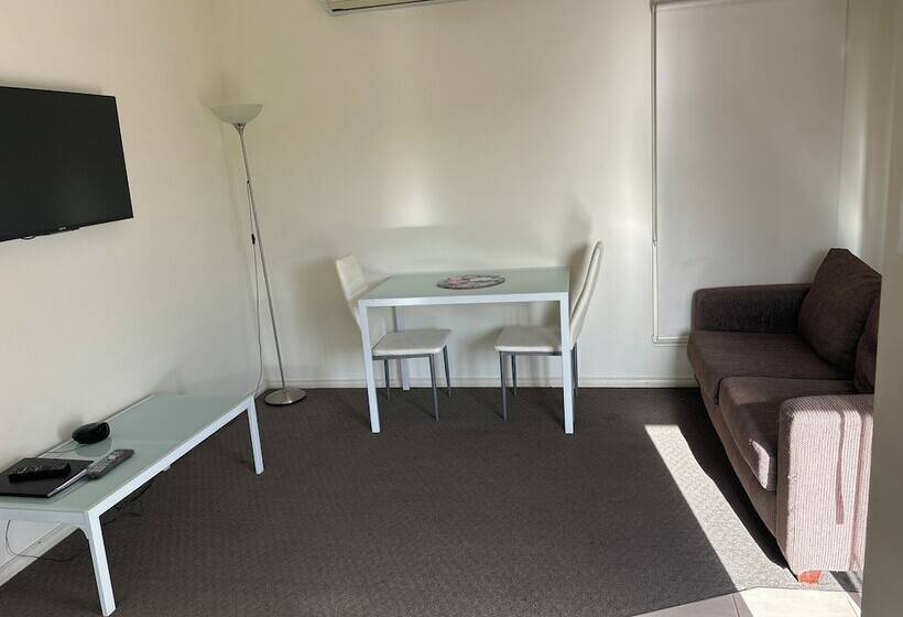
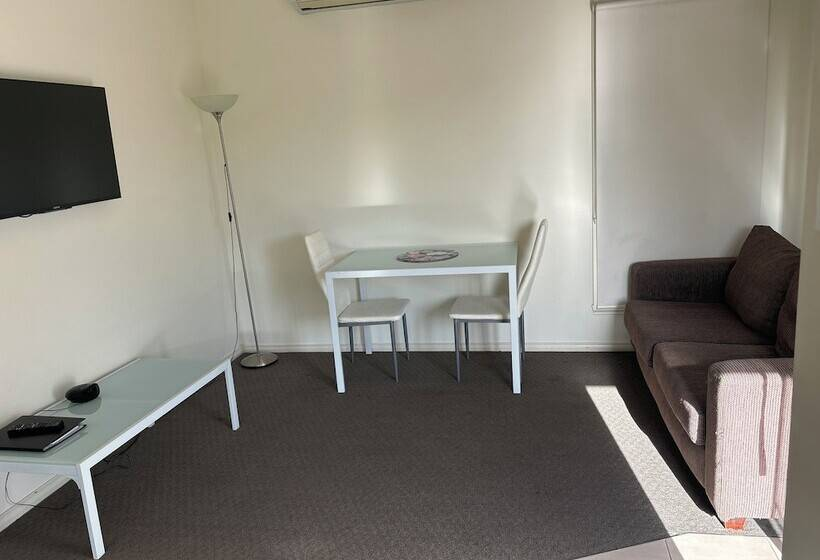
- remote control (110, 462)
